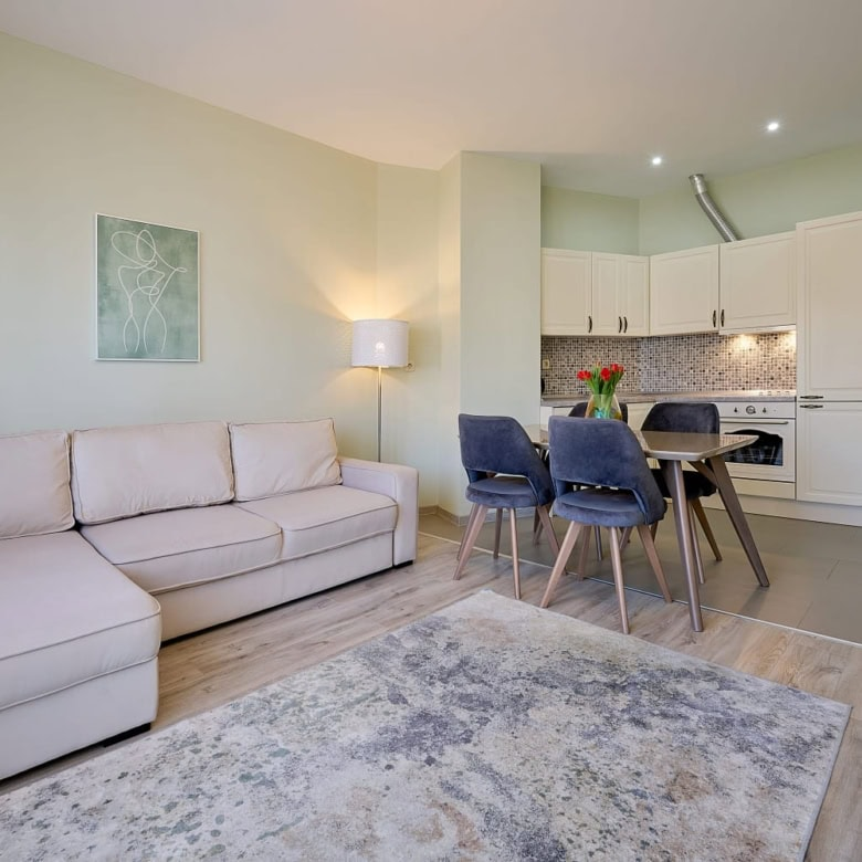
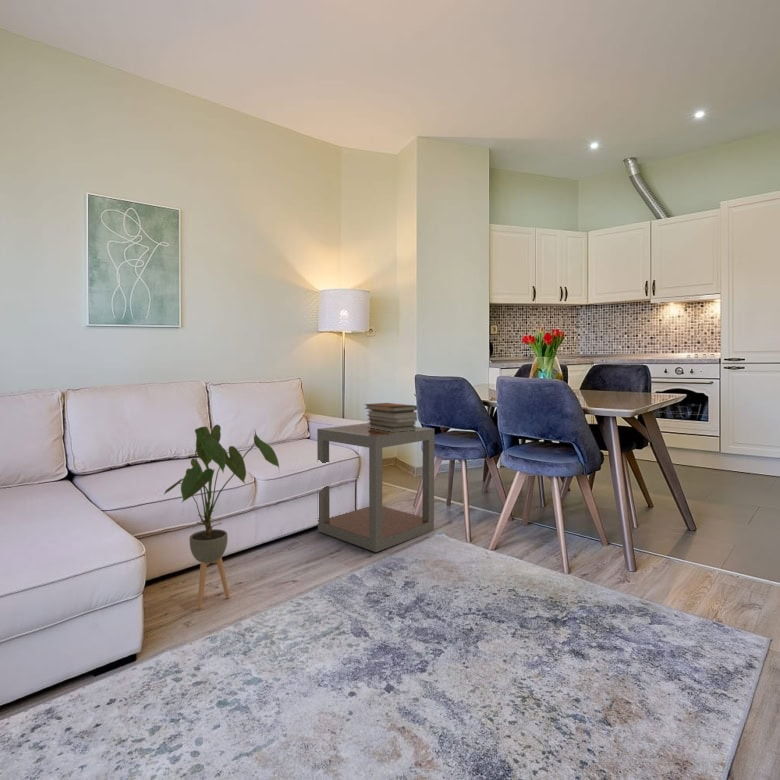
+ side table (376, 480)
+ book stack (391, 416)
+ house plant (212, 510)
